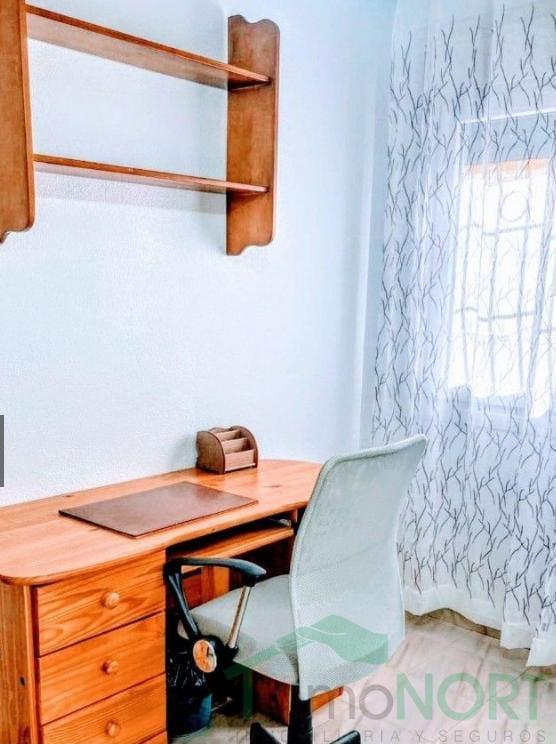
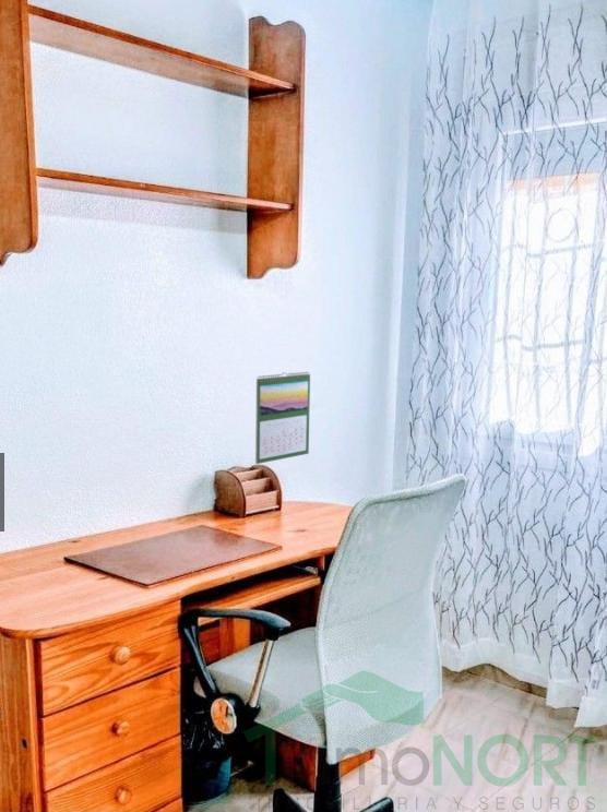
+ calendar (283, 415)
